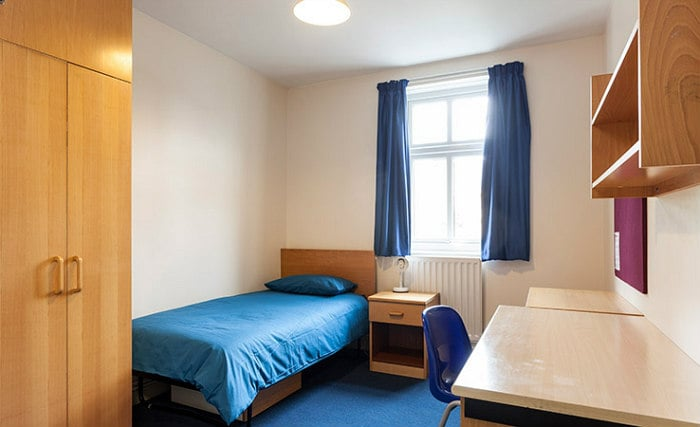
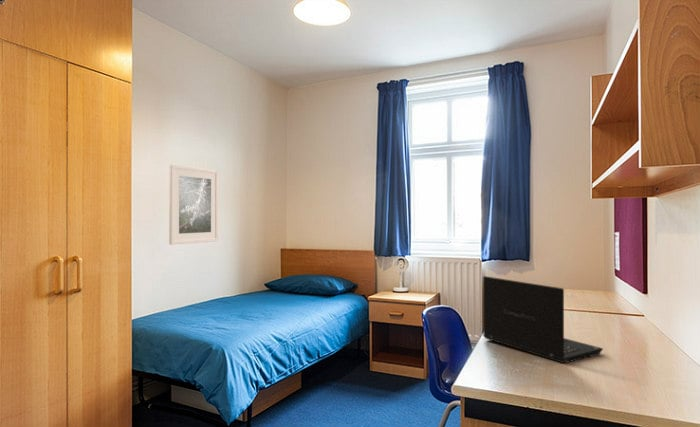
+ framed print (195, 205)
+ laptop (539, 312)
